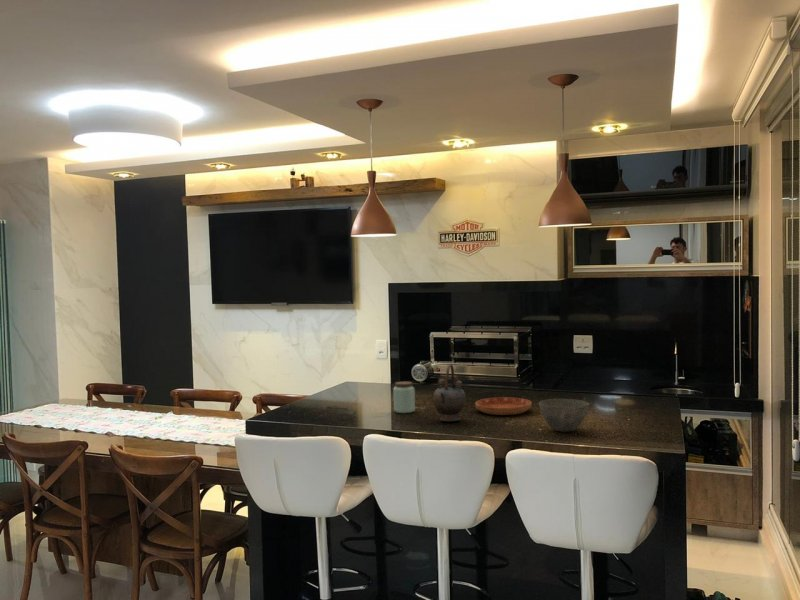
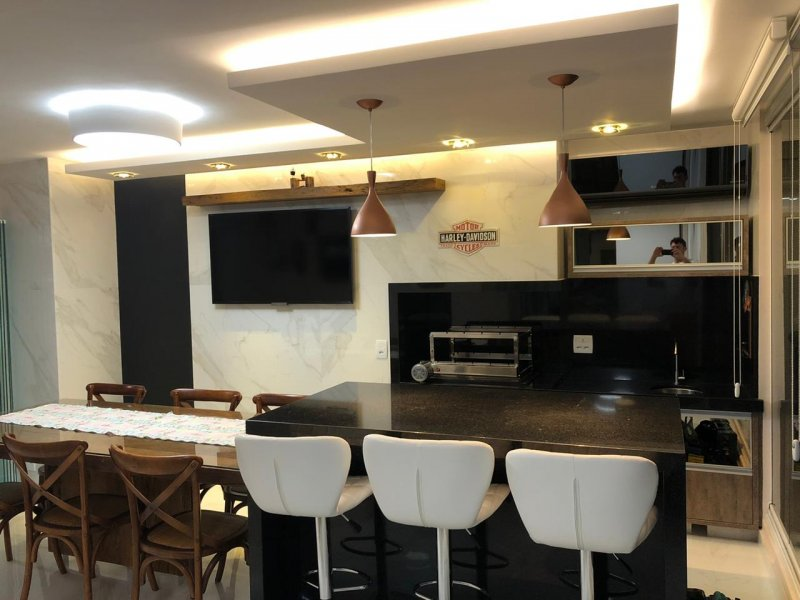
- teapot (447, 392)
- saucer (503, 406)
- peanut butter (404, 397)
- bowl (564, 416)
